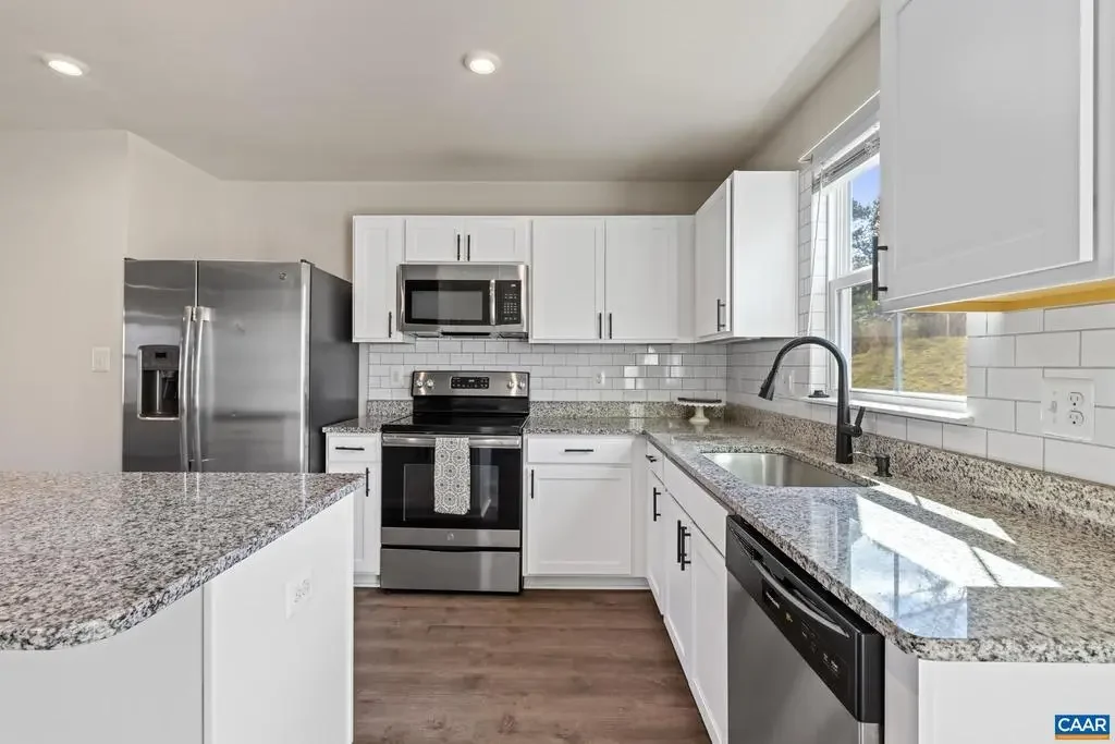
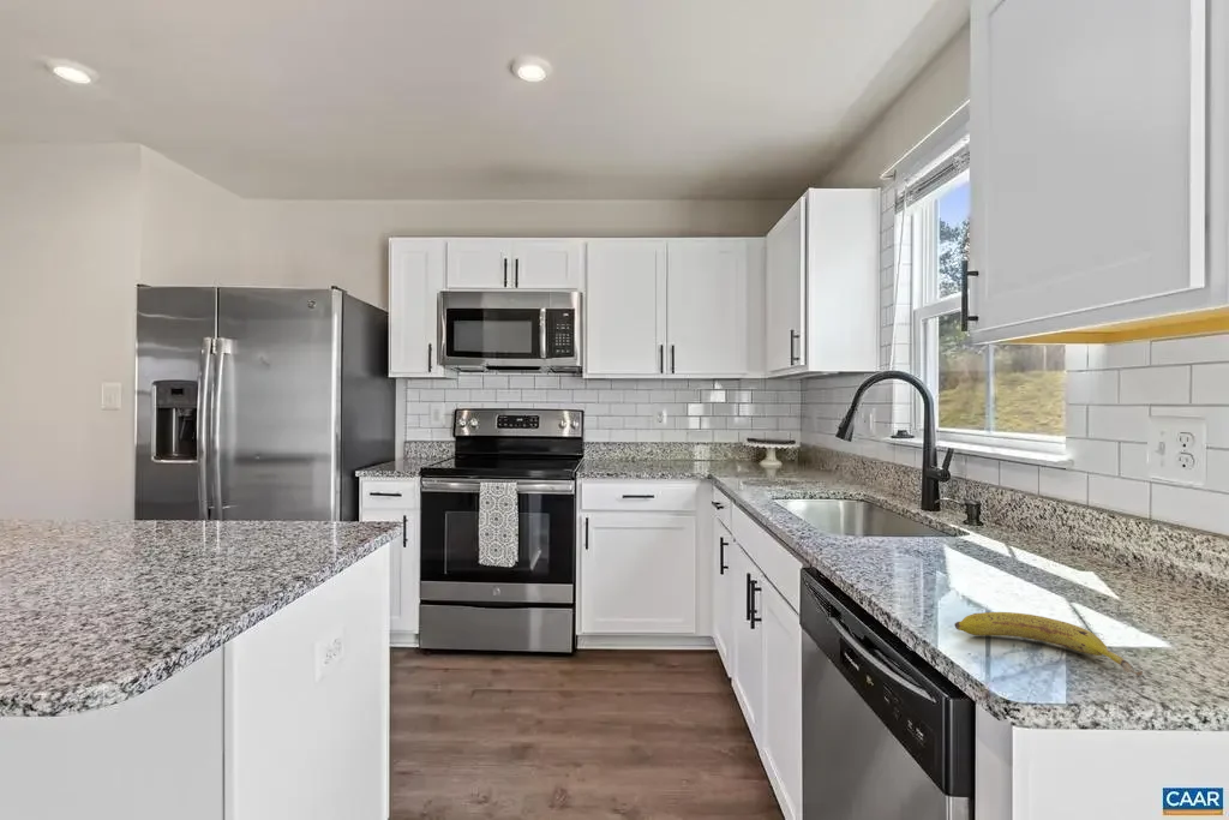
+ fruit (1039, 635)
